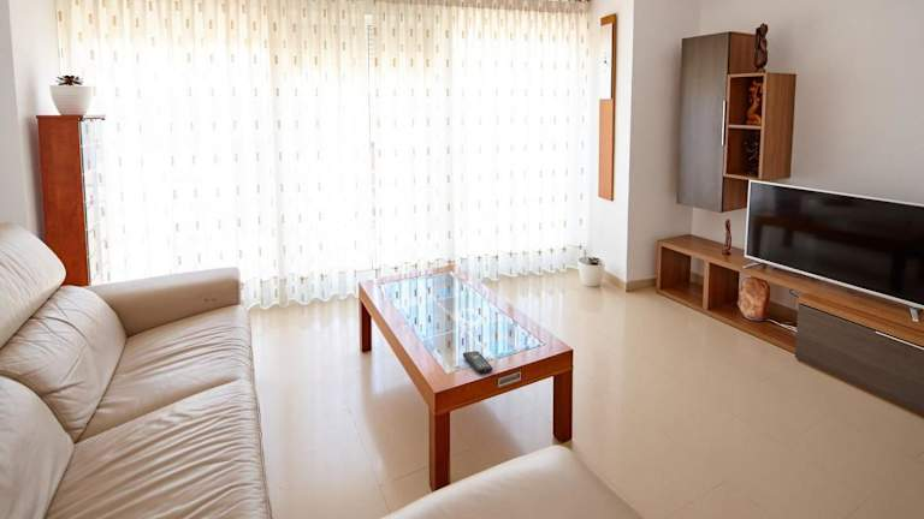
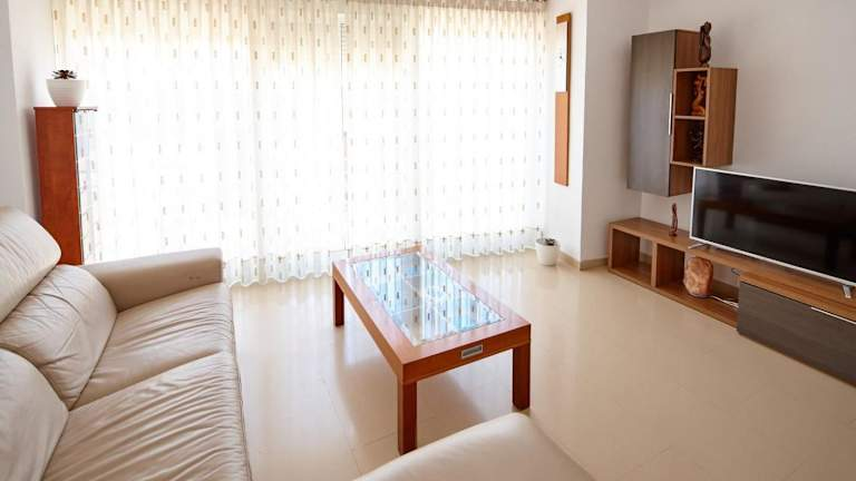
- remote control (476, 360)
